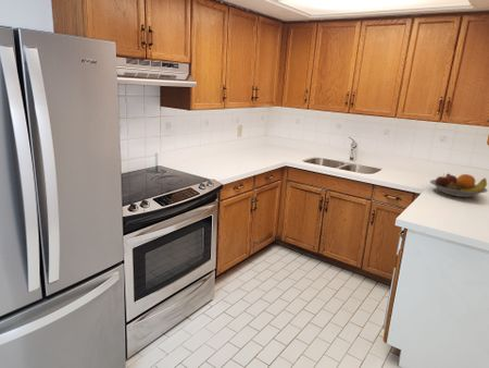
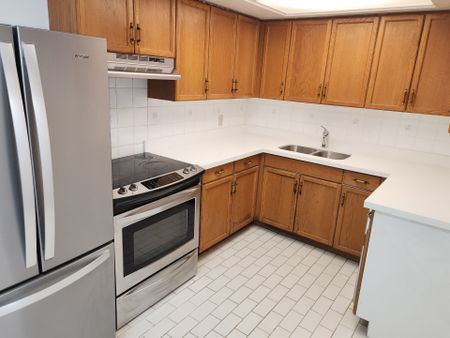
- fruit bowl (457, 183)
